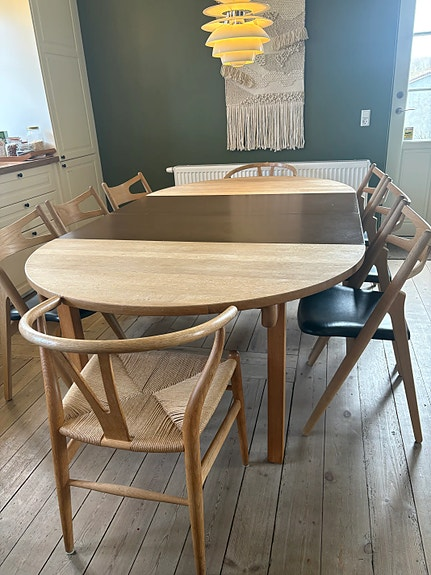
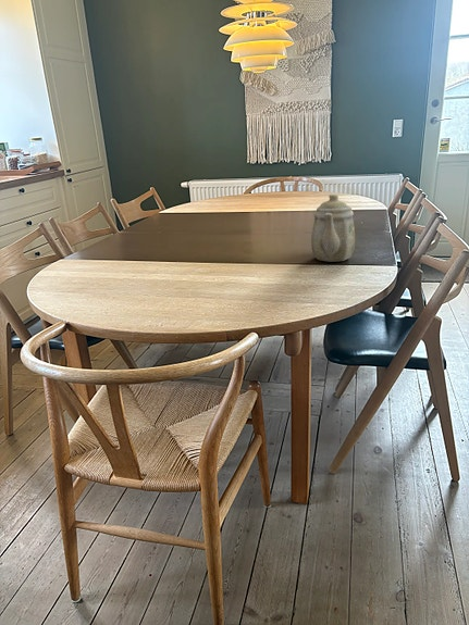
+ teapot (333, 226)
